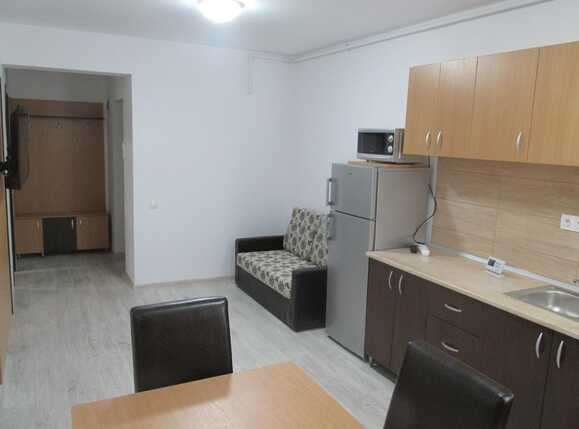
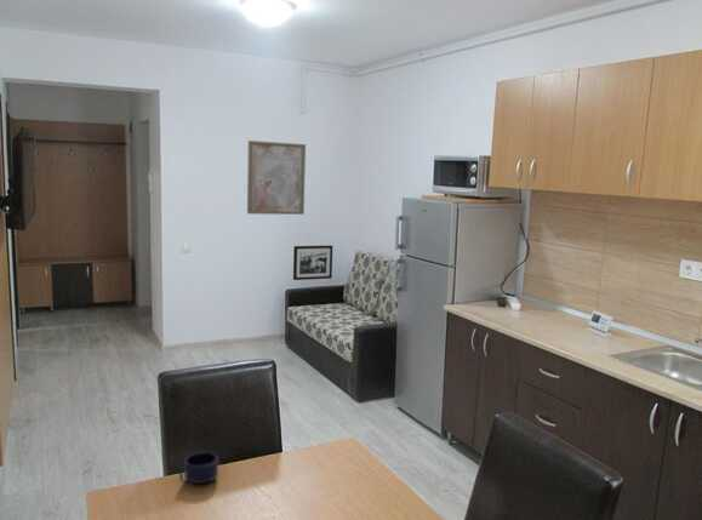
+ wall art (276, 178)
+ mug (198, 470)
+ picture frame (313, 262)
